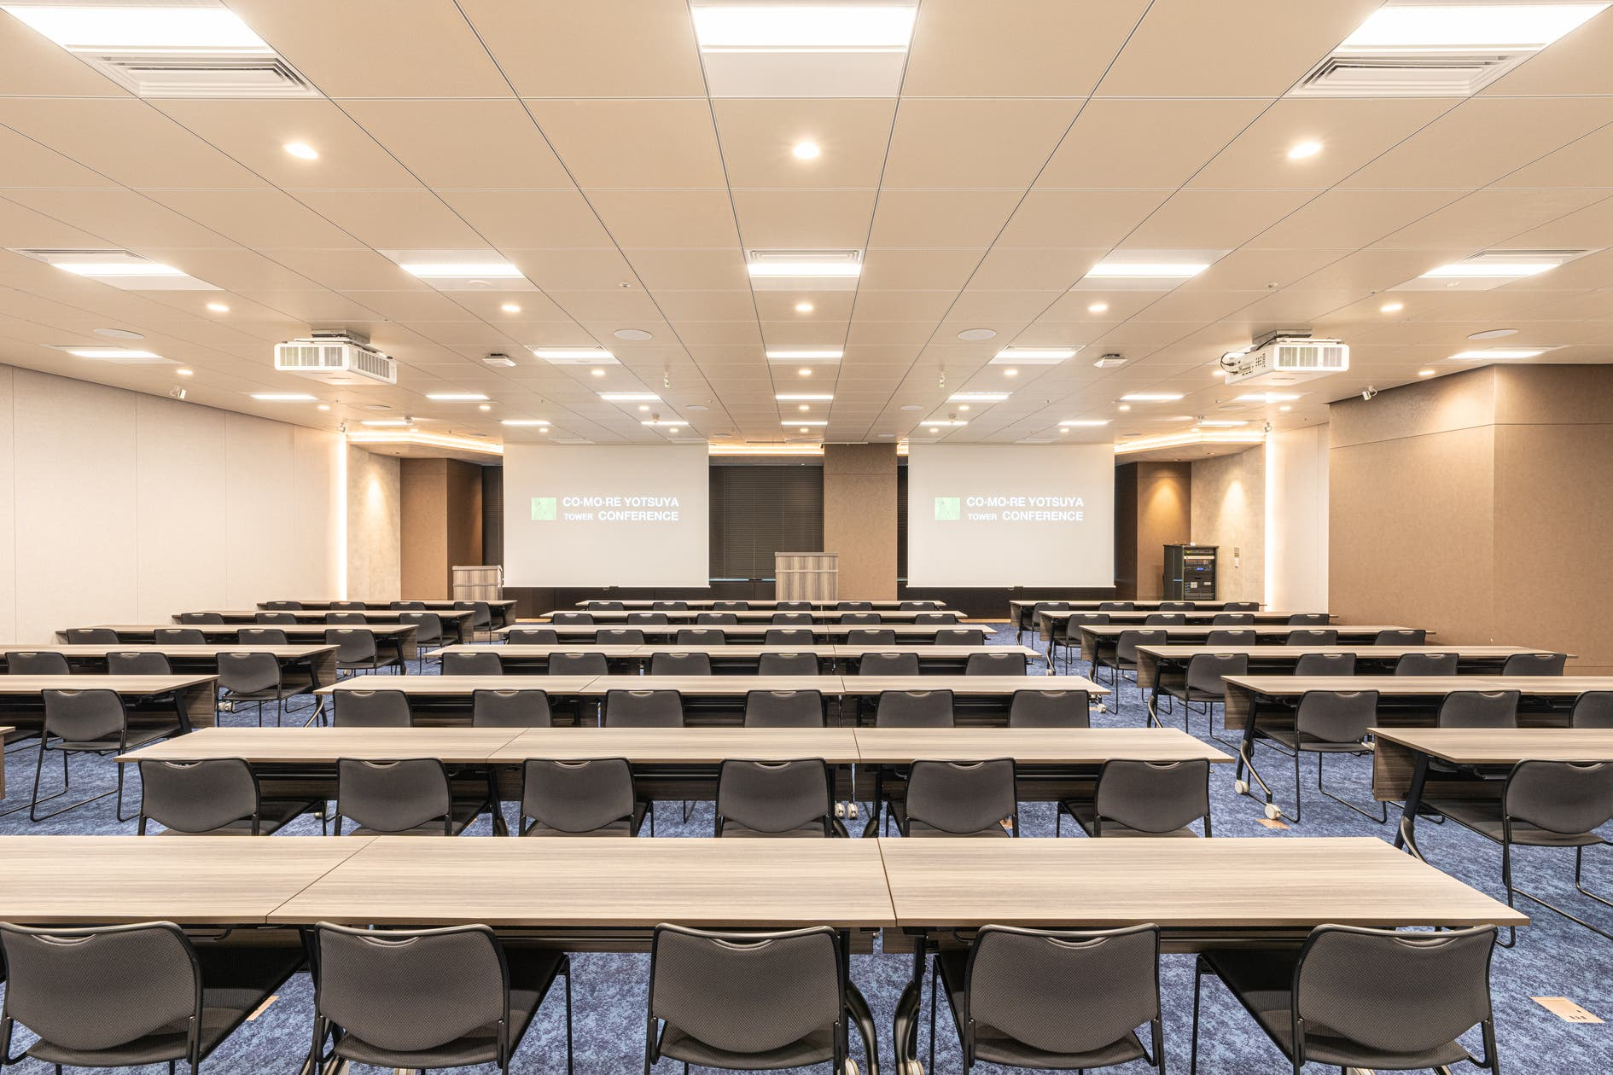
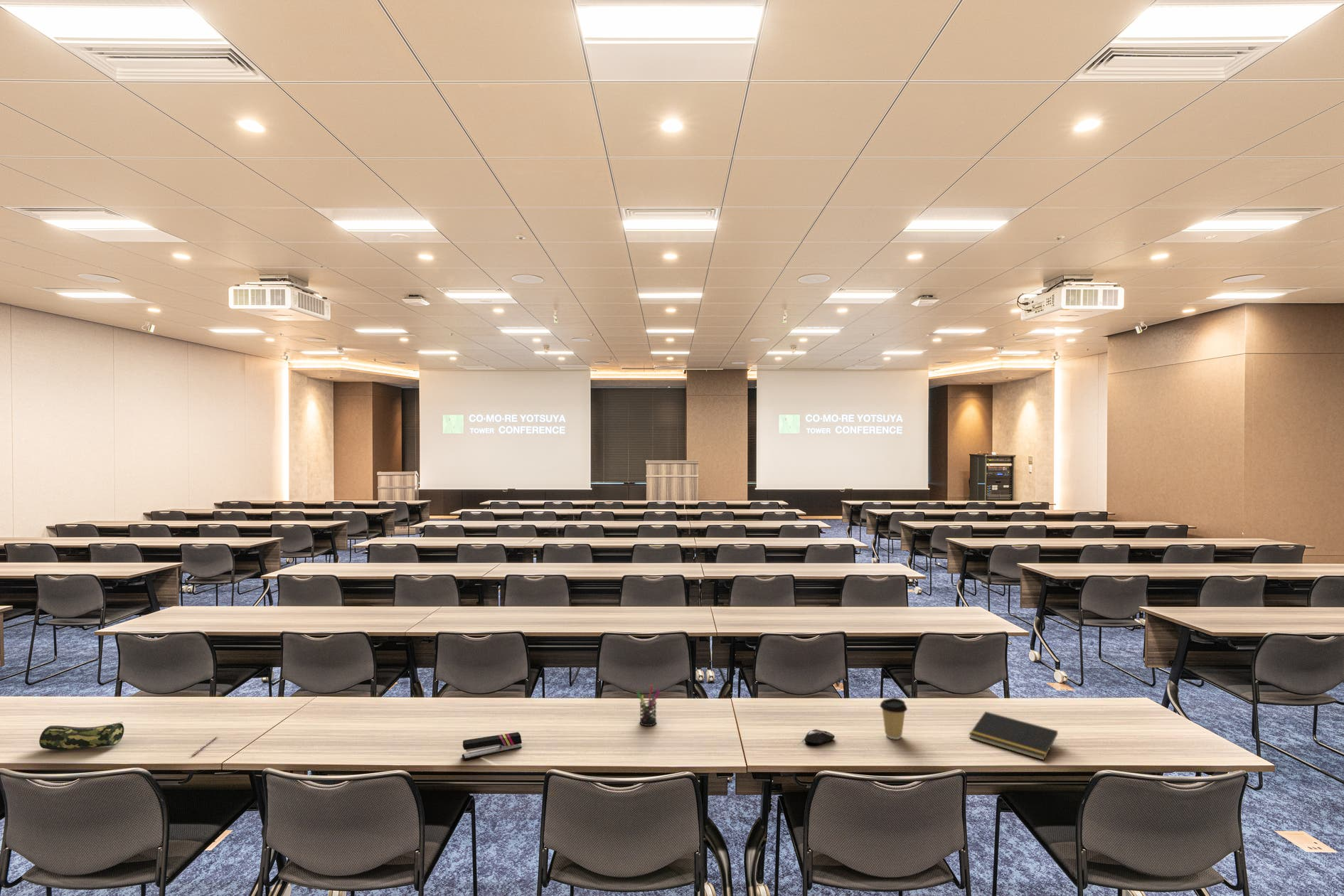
+ stapler (492, 744)
+ notepad (1013, 734)
+ pen holder (647, 704)
+ coffee cup (893, 718)
+ computer mouse (819, 735)
+ pencil case (84, 736)
+ pen (206, 745)
